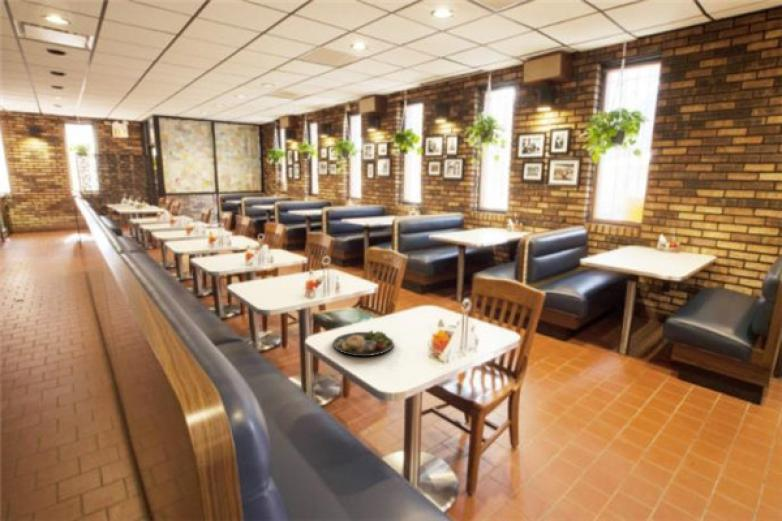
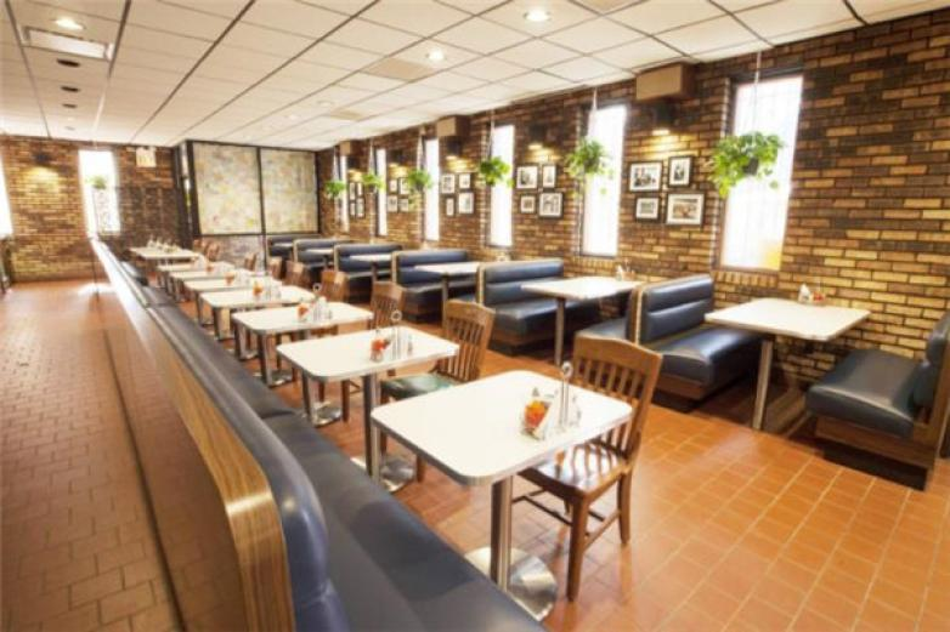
- dinner plate (363, 338)
